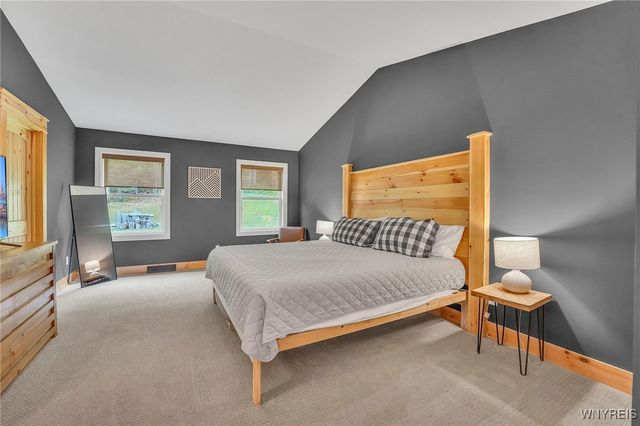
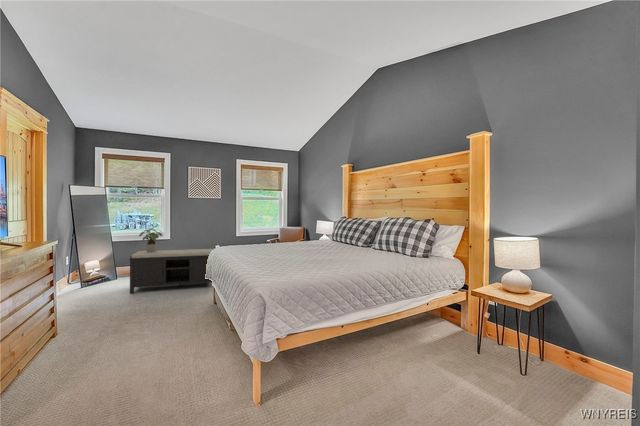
+ potted plant (151, 240)
+ bench (179, 268)
